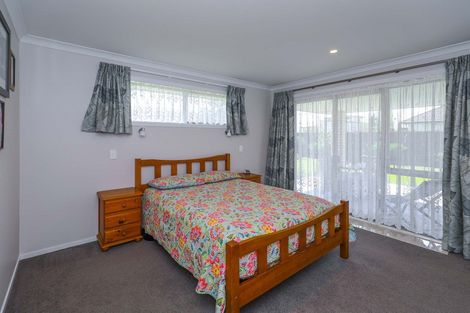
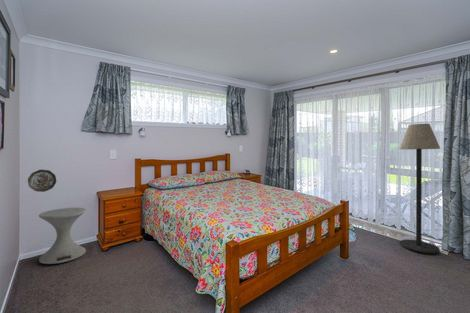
+ floor lamp (418, 185)
+ side table (63, 233)
+ decorative plate (42, 180)
